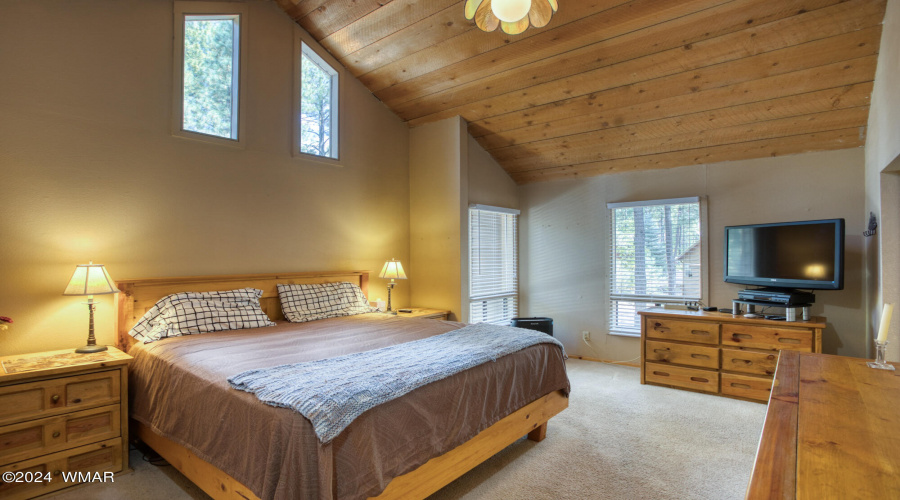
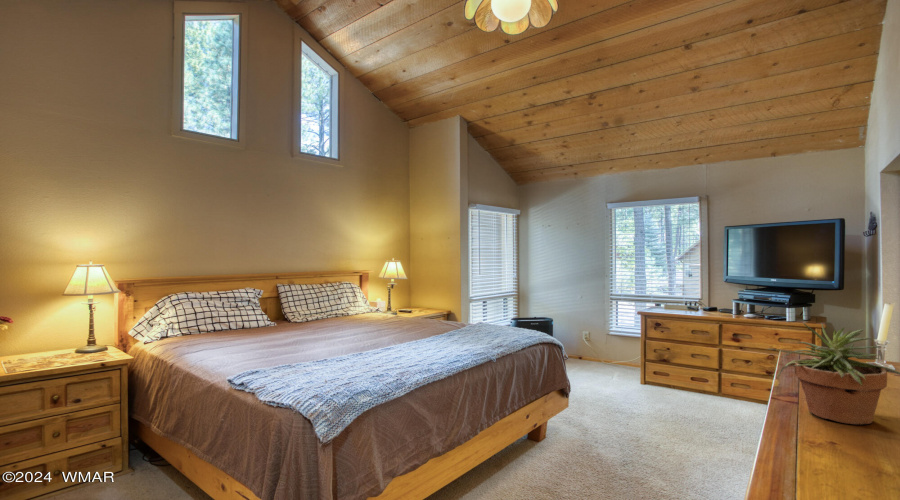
+ potted plant (837, 369)
